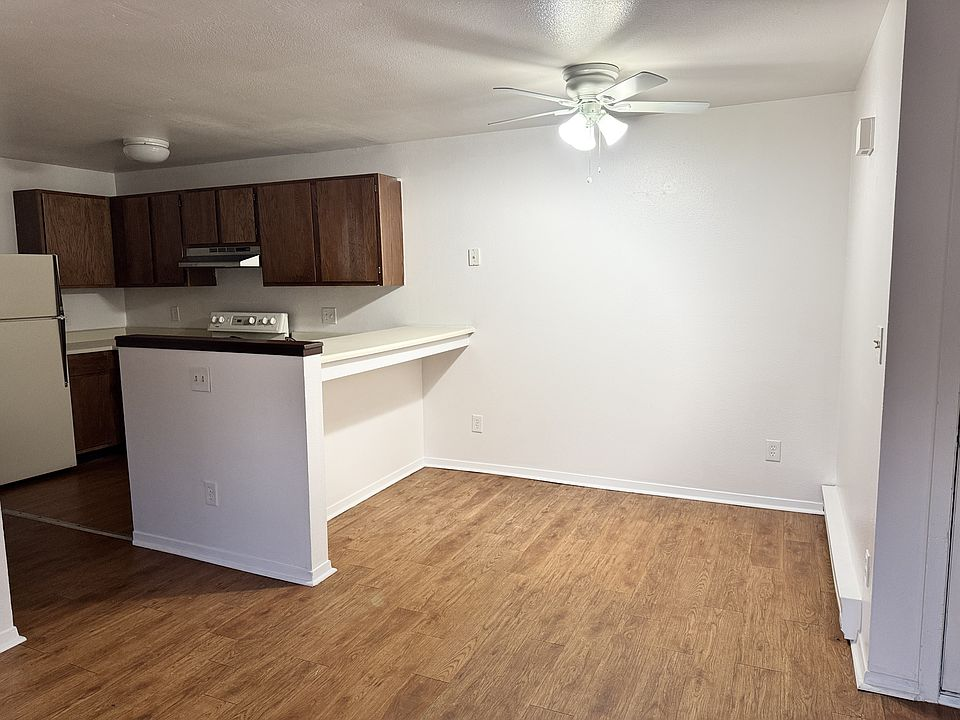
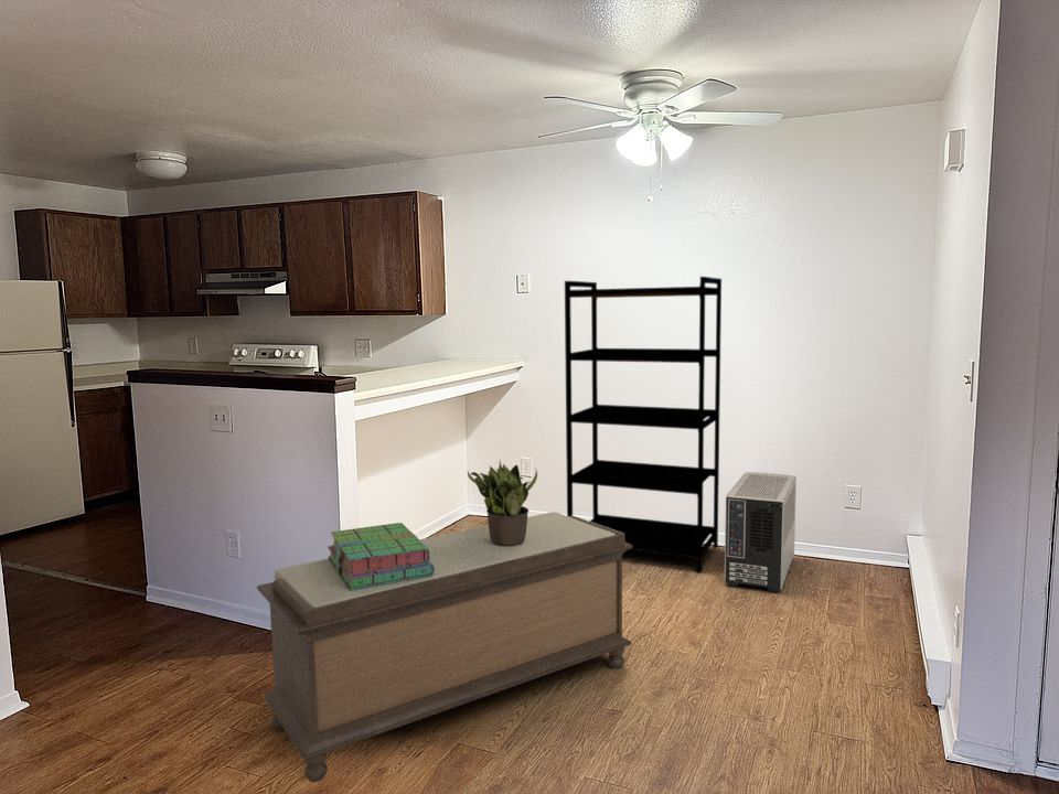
+ stack of books (378, 551)
+ air purifier (761, 528)
+ shelving unit (643, 418)
+ potted plant (505, 496)
+ bench (458, 622)
